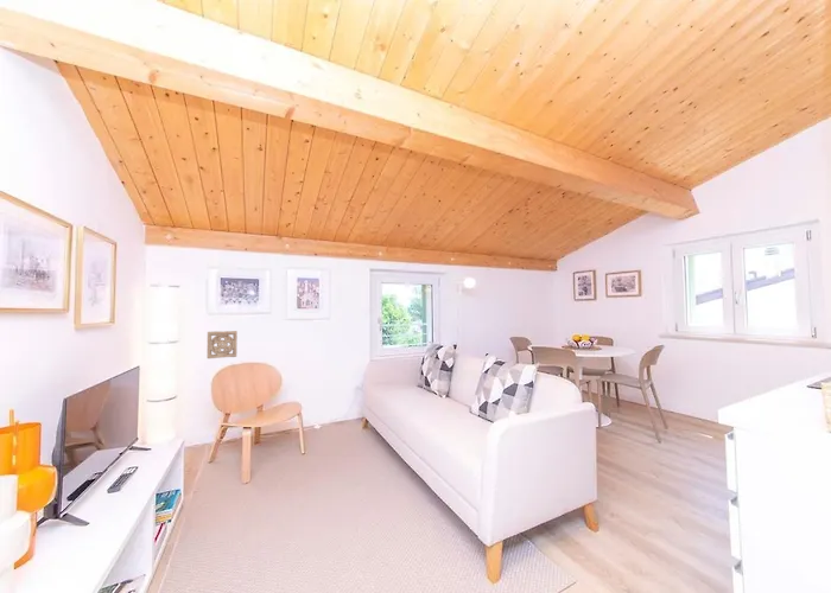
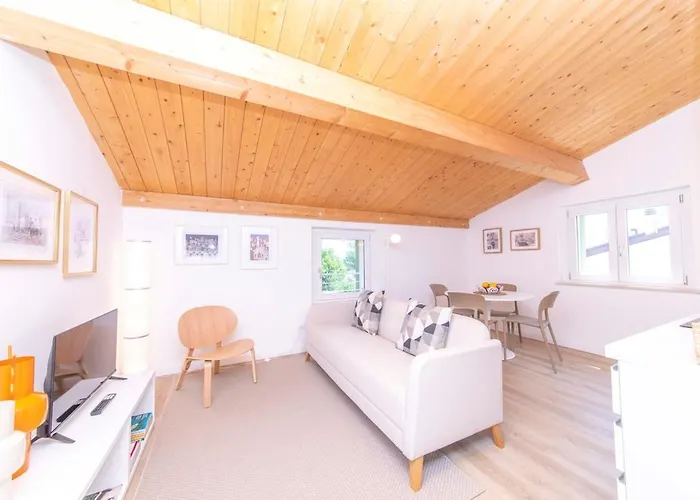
- wall ornament (221, 344)
